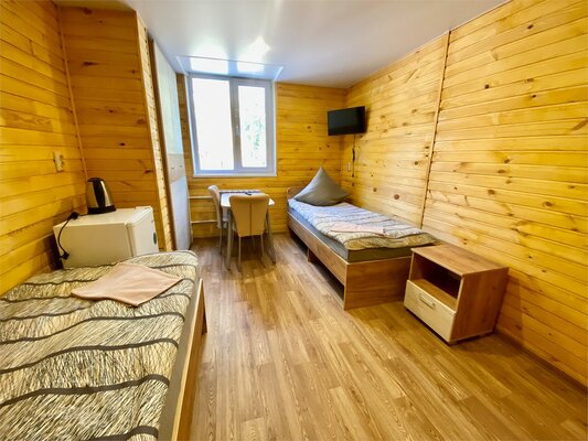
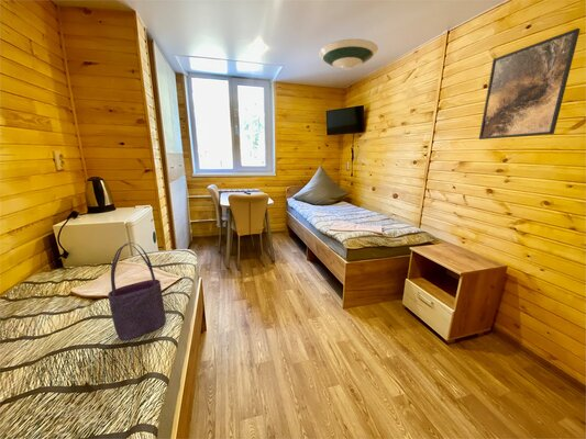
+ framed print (520, 93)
+ tote bag (135, 289)
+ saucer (346, 60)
